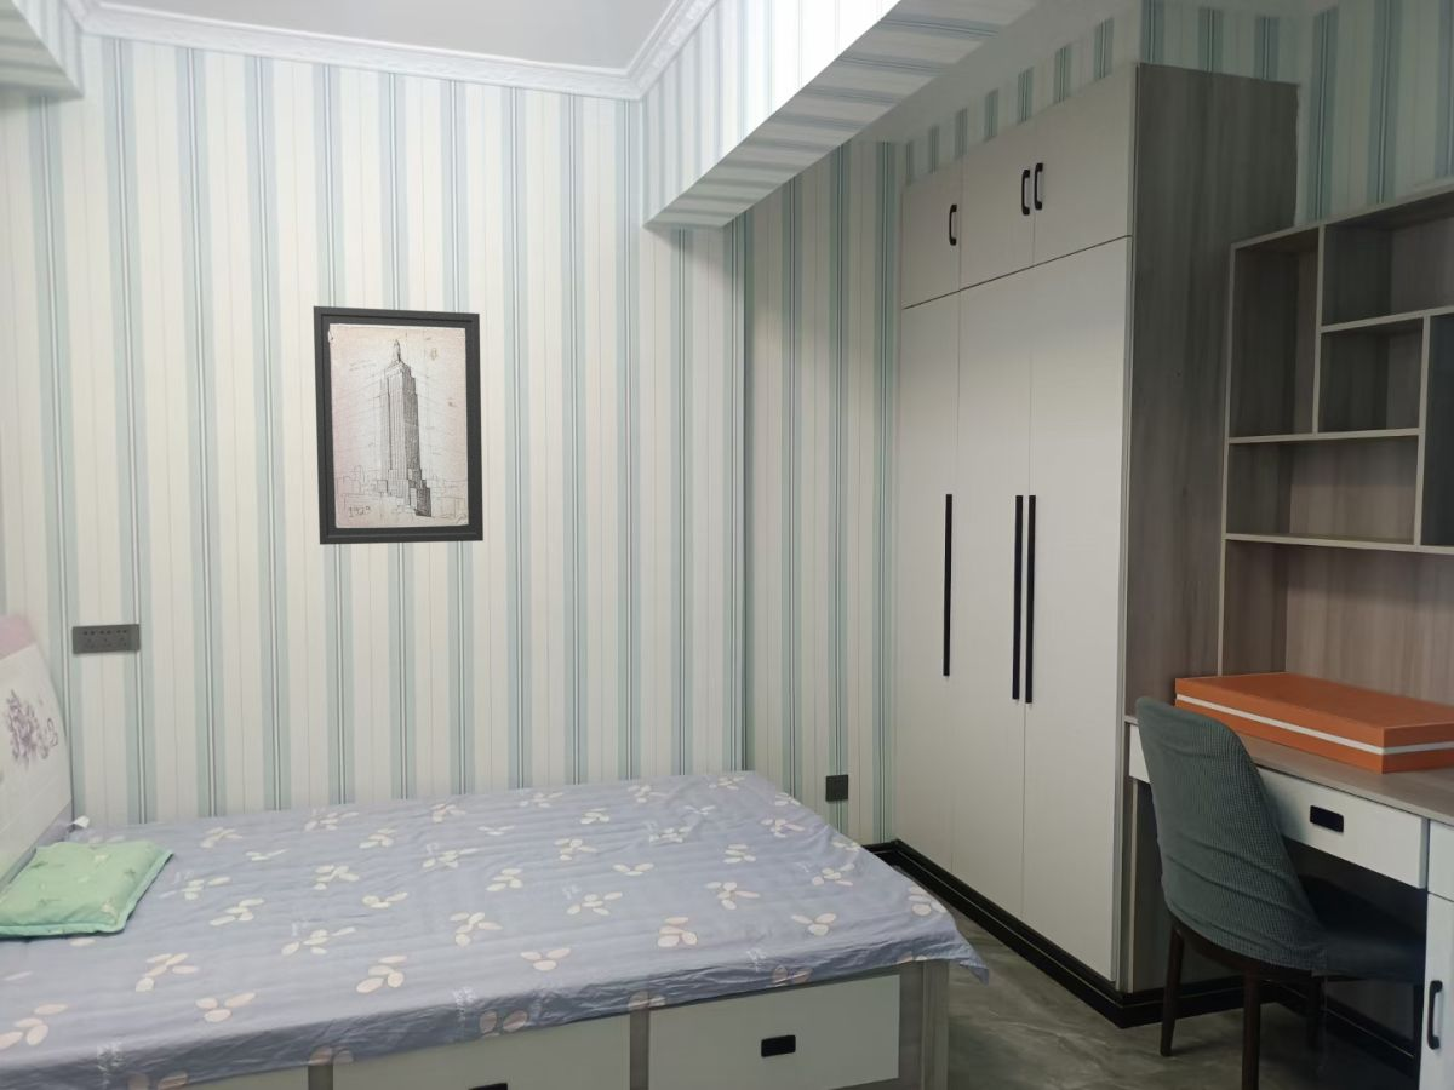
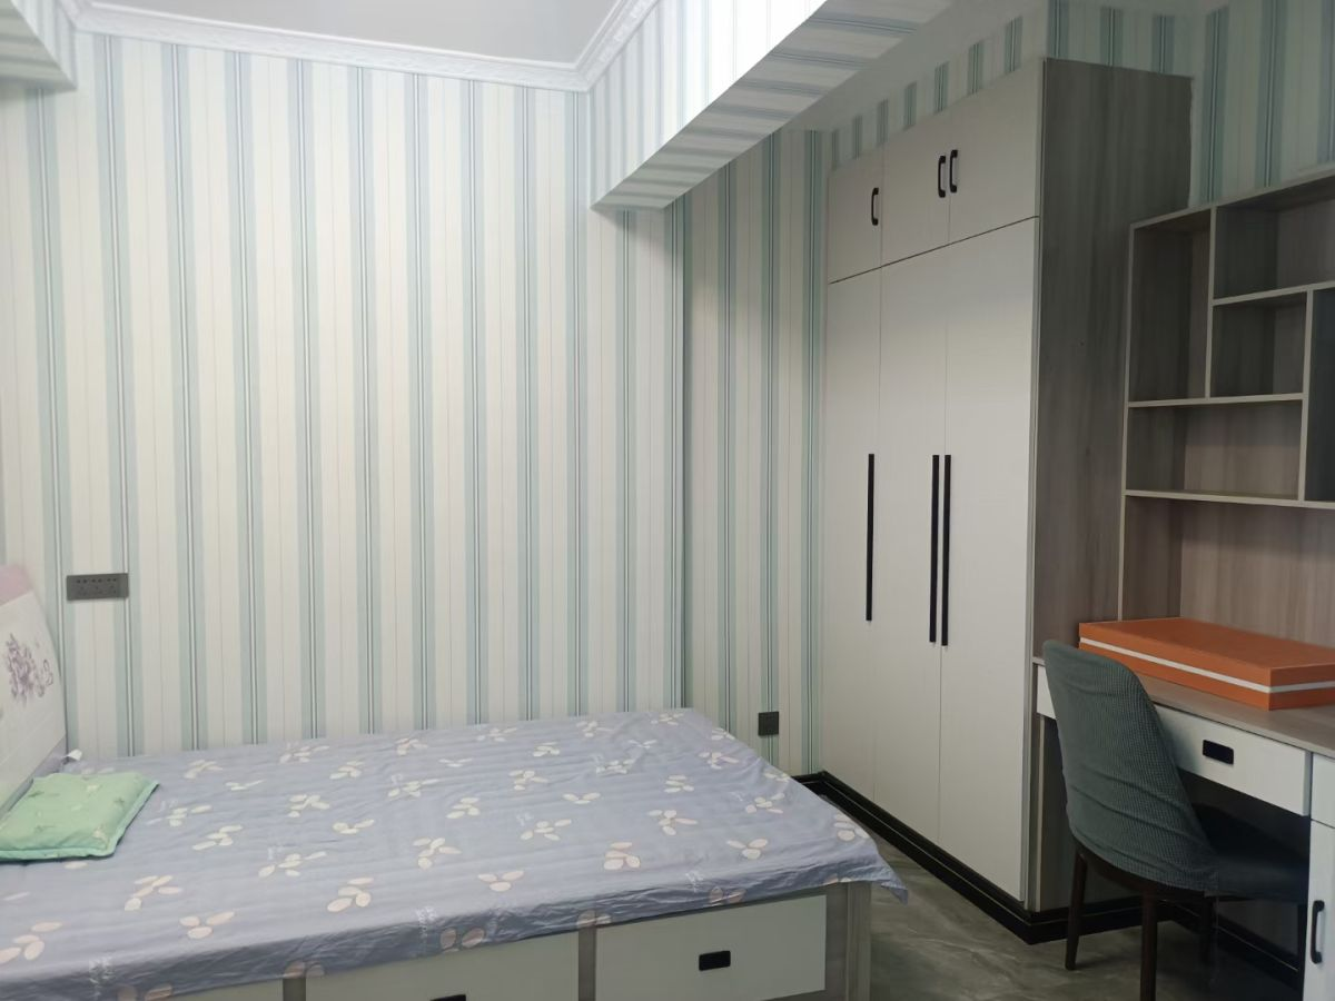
- wall art (400, 426)
